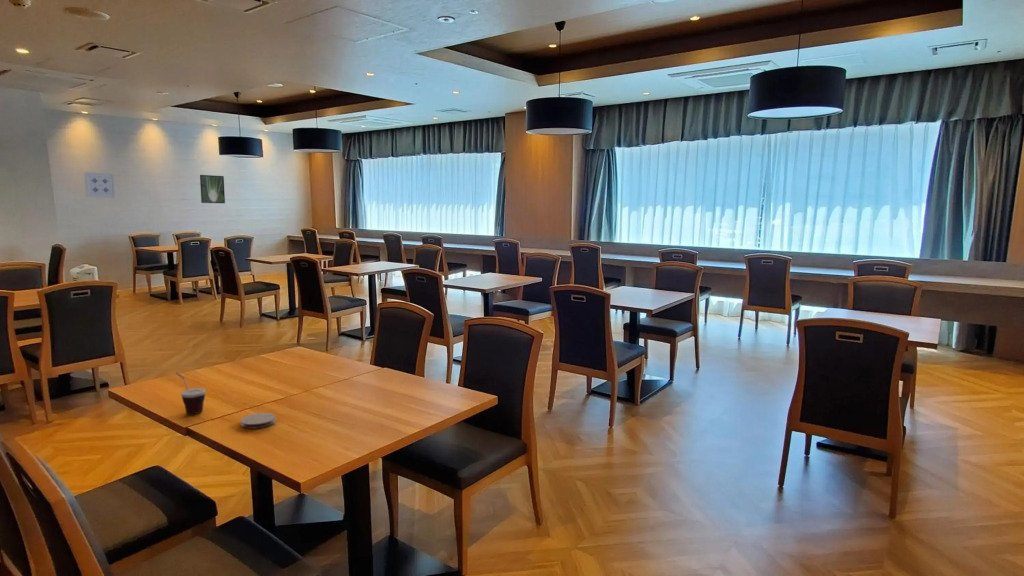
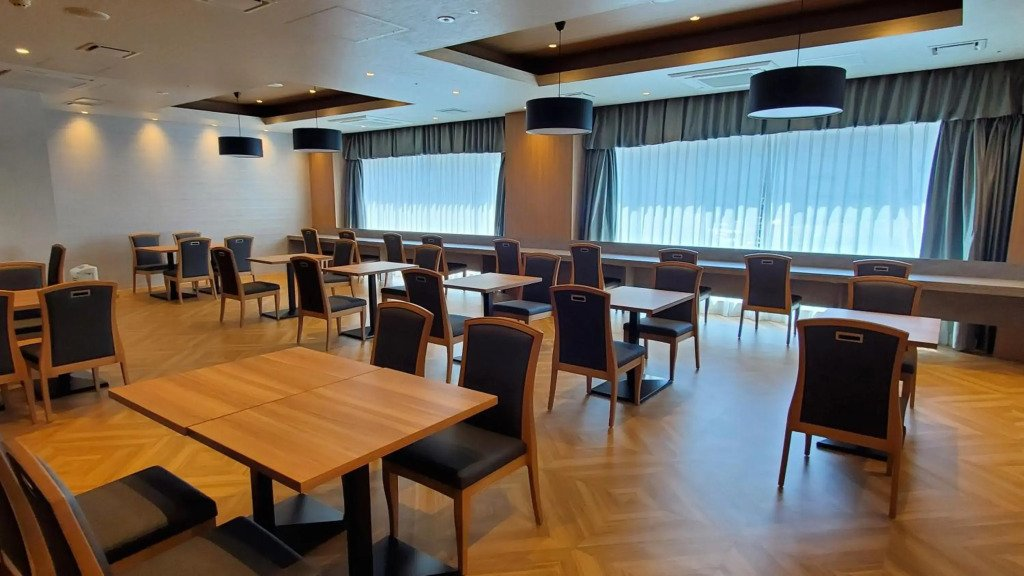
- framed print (212, 189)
- coaster (258, 420)
- cup (188, 393)
- wall art (100, 185)
